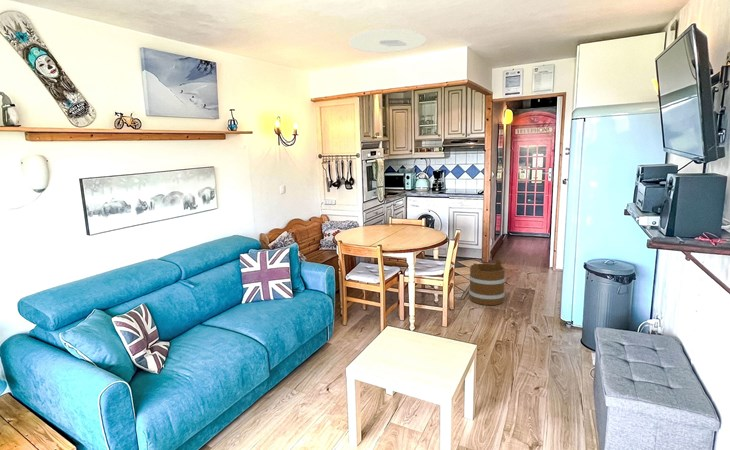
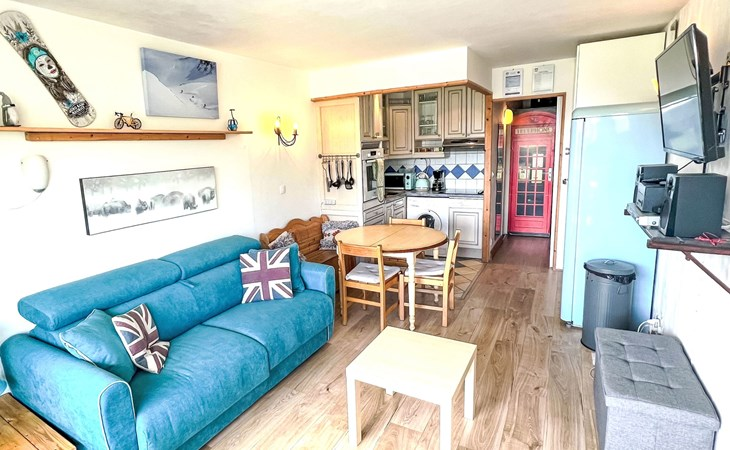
- bucket (486, 280)
- ceiling light (387, 38)
